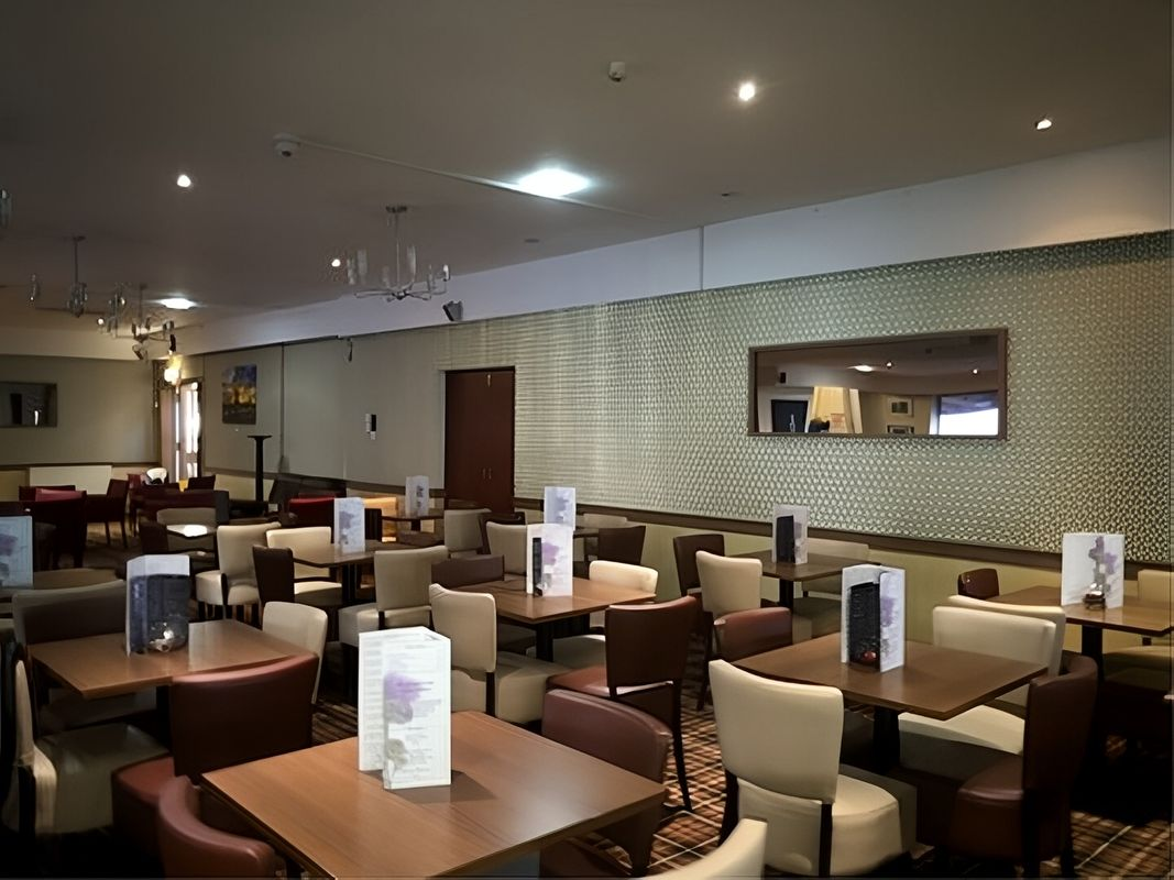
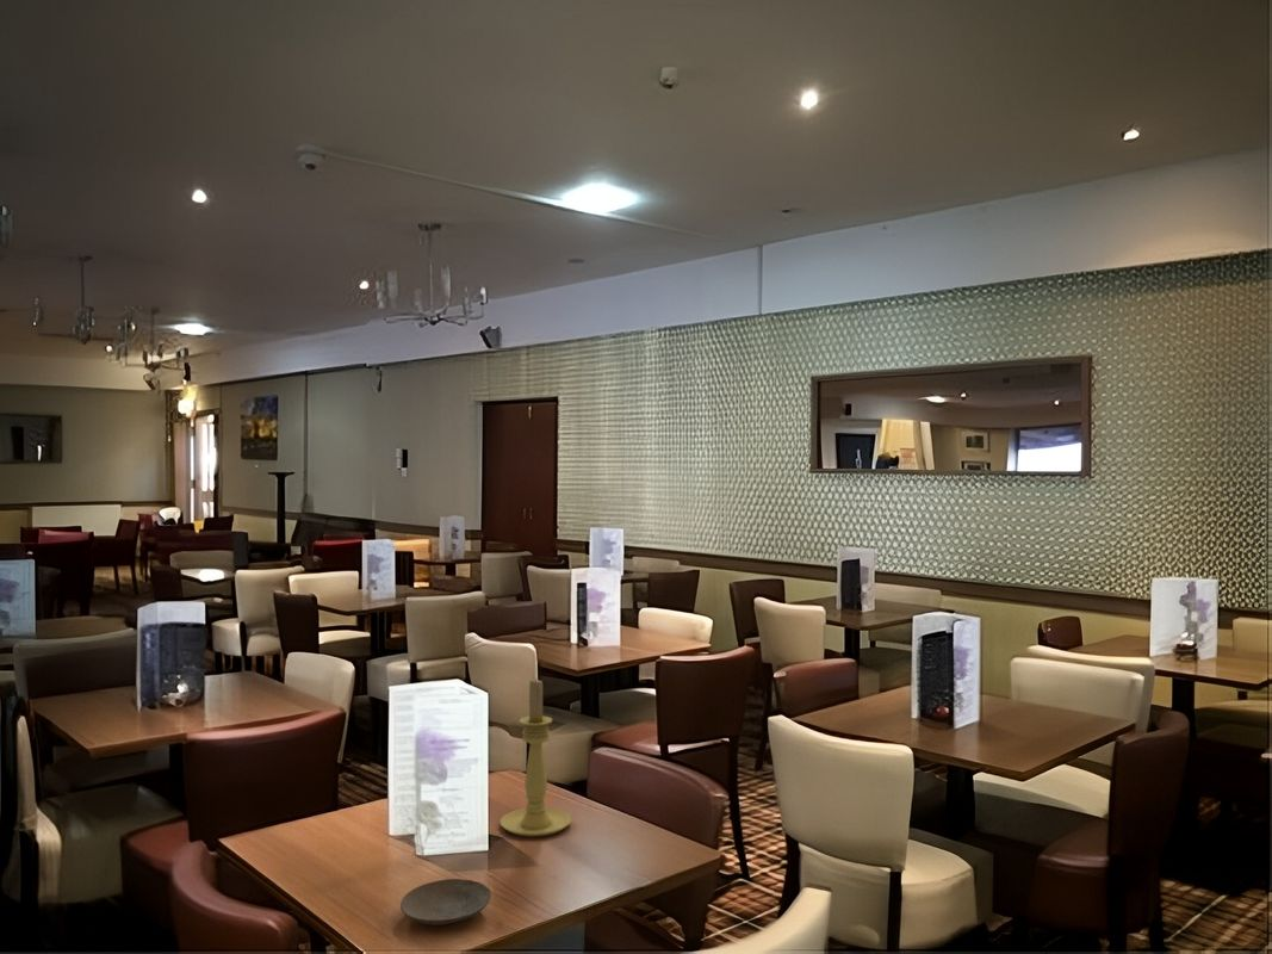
+ candle holder (535, 751)
+ plate (446, 905)
